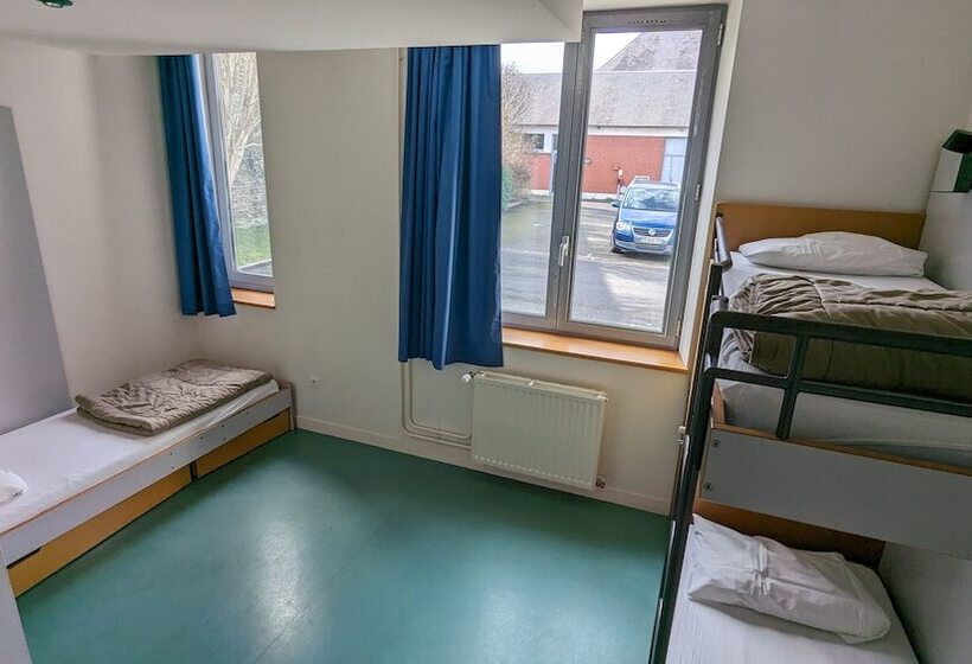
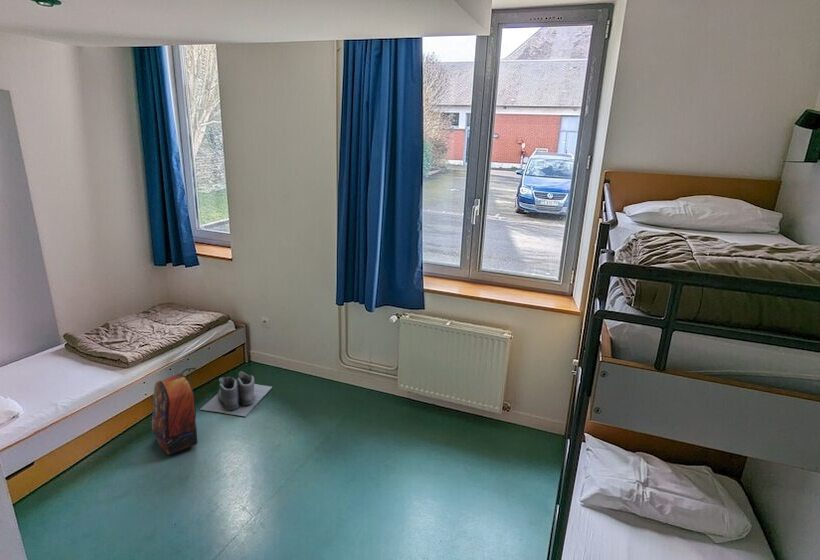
+ backpack (175, 408)
+ boots (237, 385)
